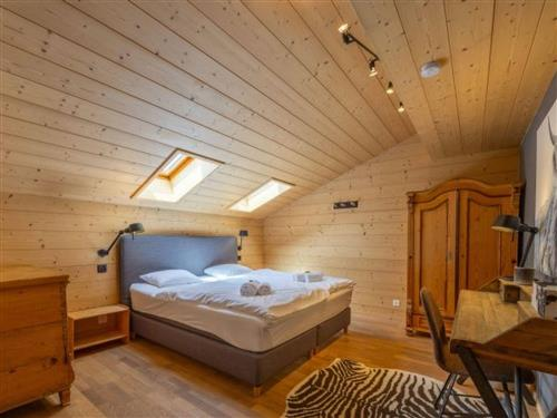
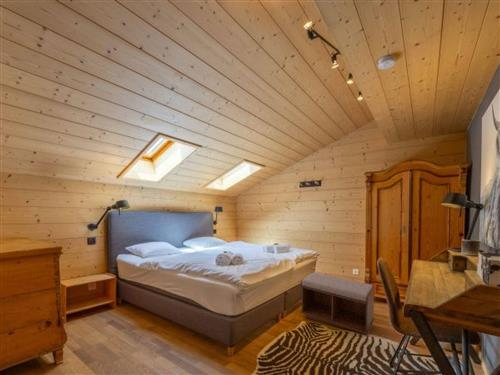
+ bench (336, 300)
